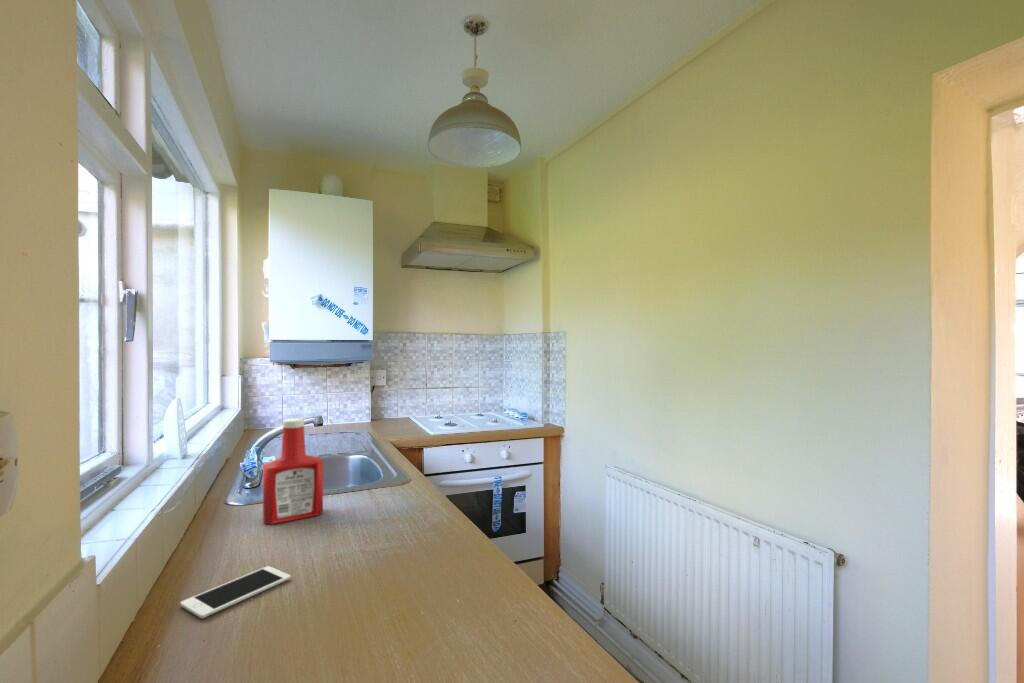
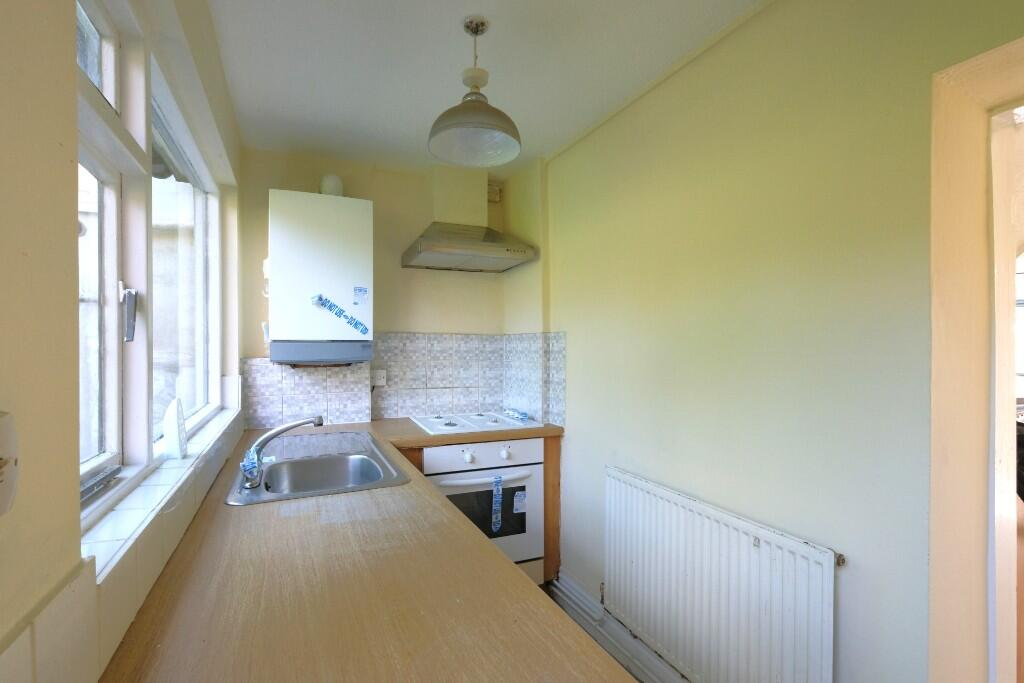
- soap bottle (293, 467)
- cell phone (238, 589)
